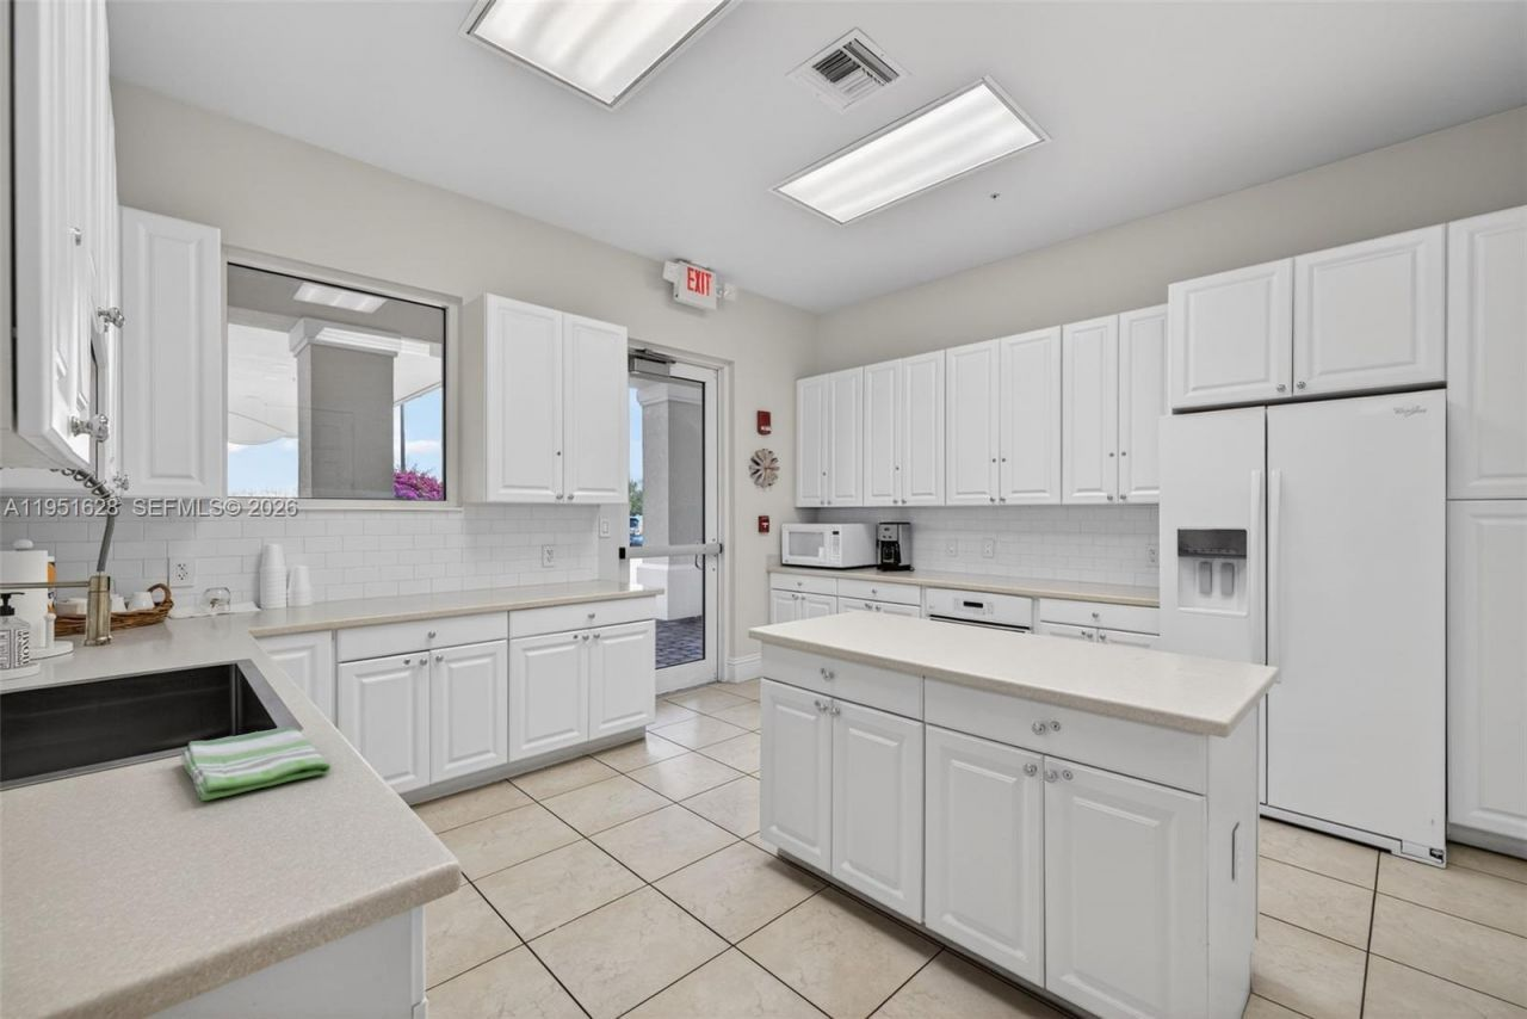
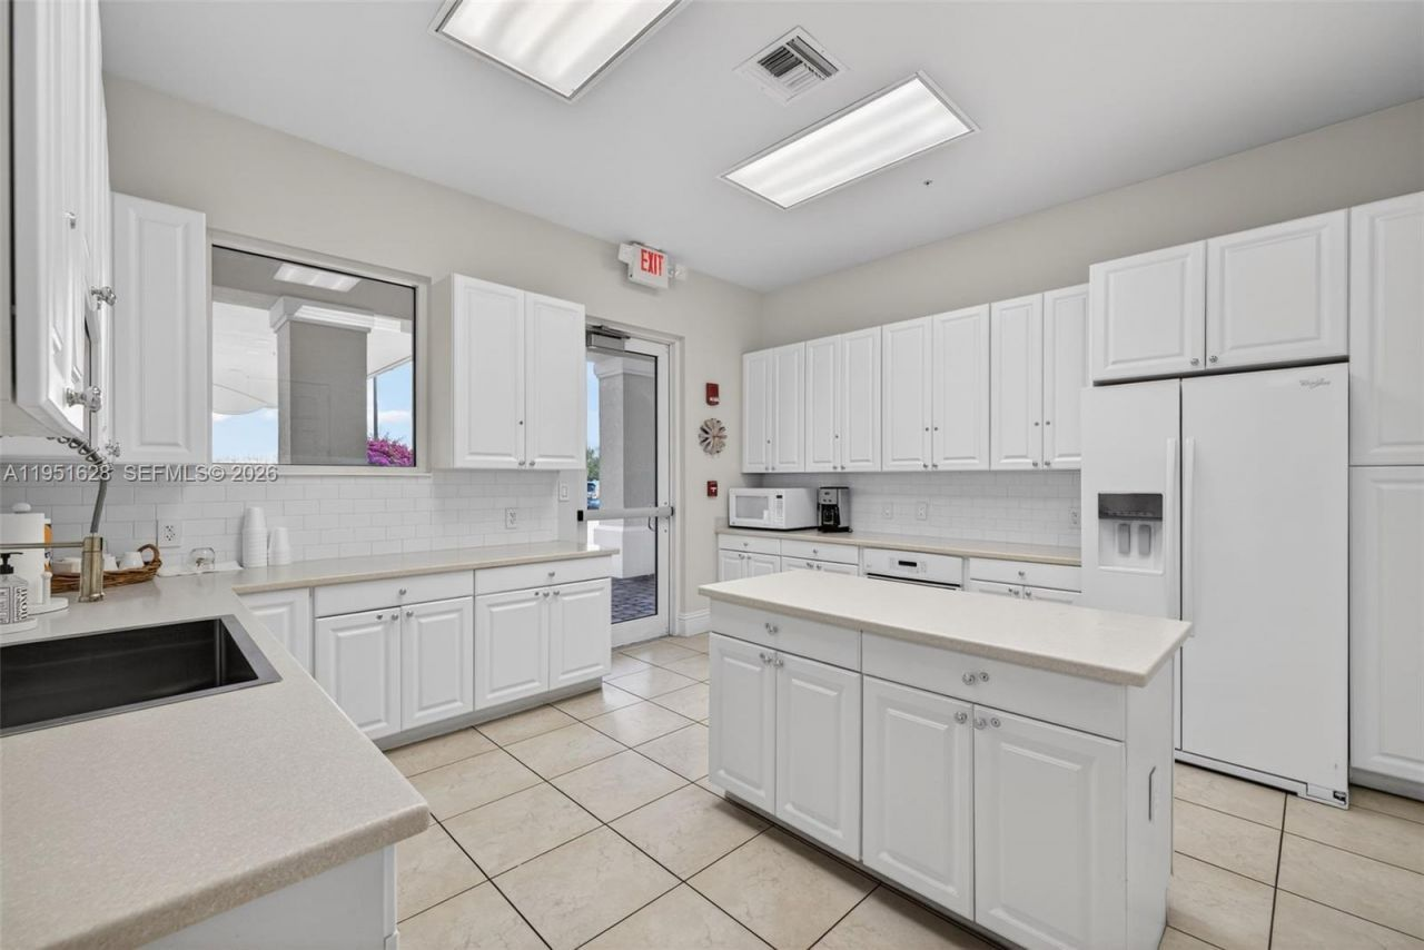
- dish towel (255, 756)
